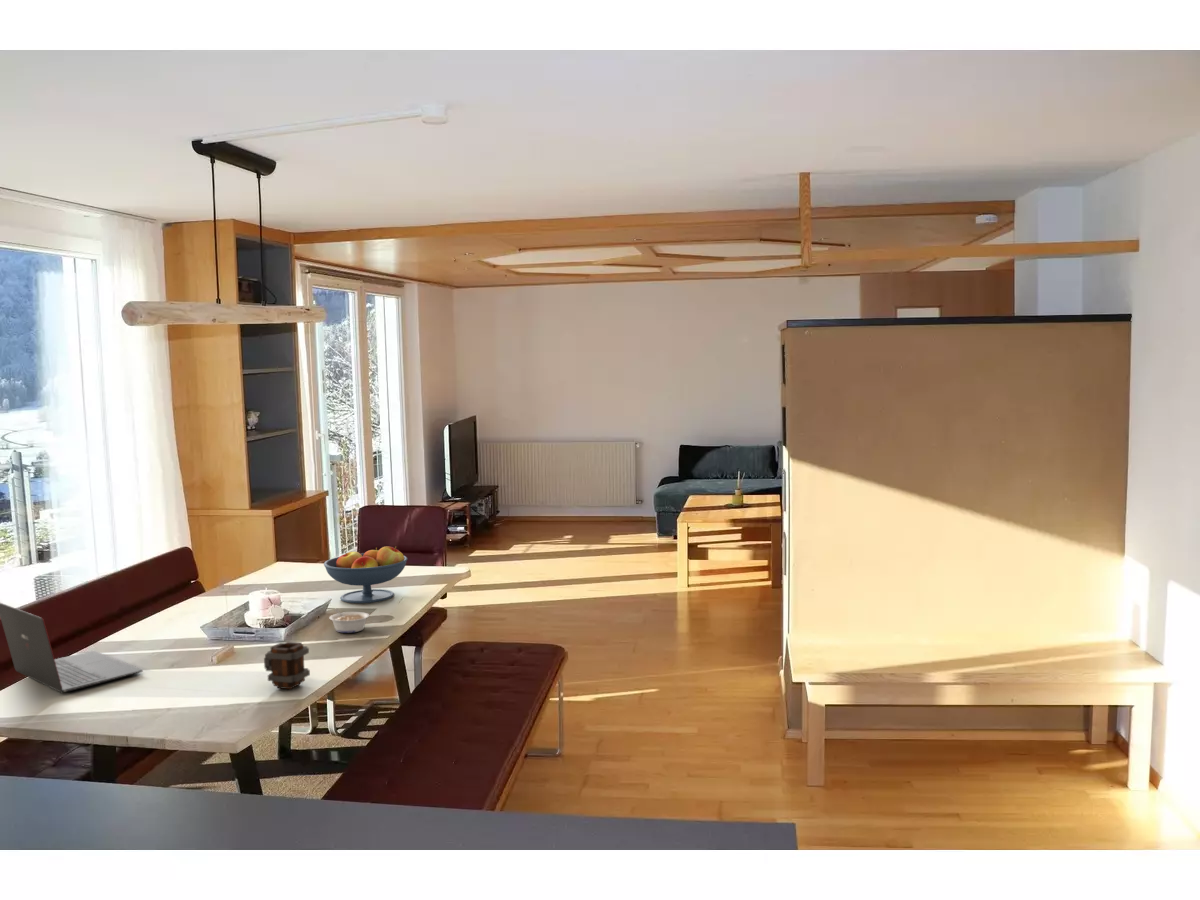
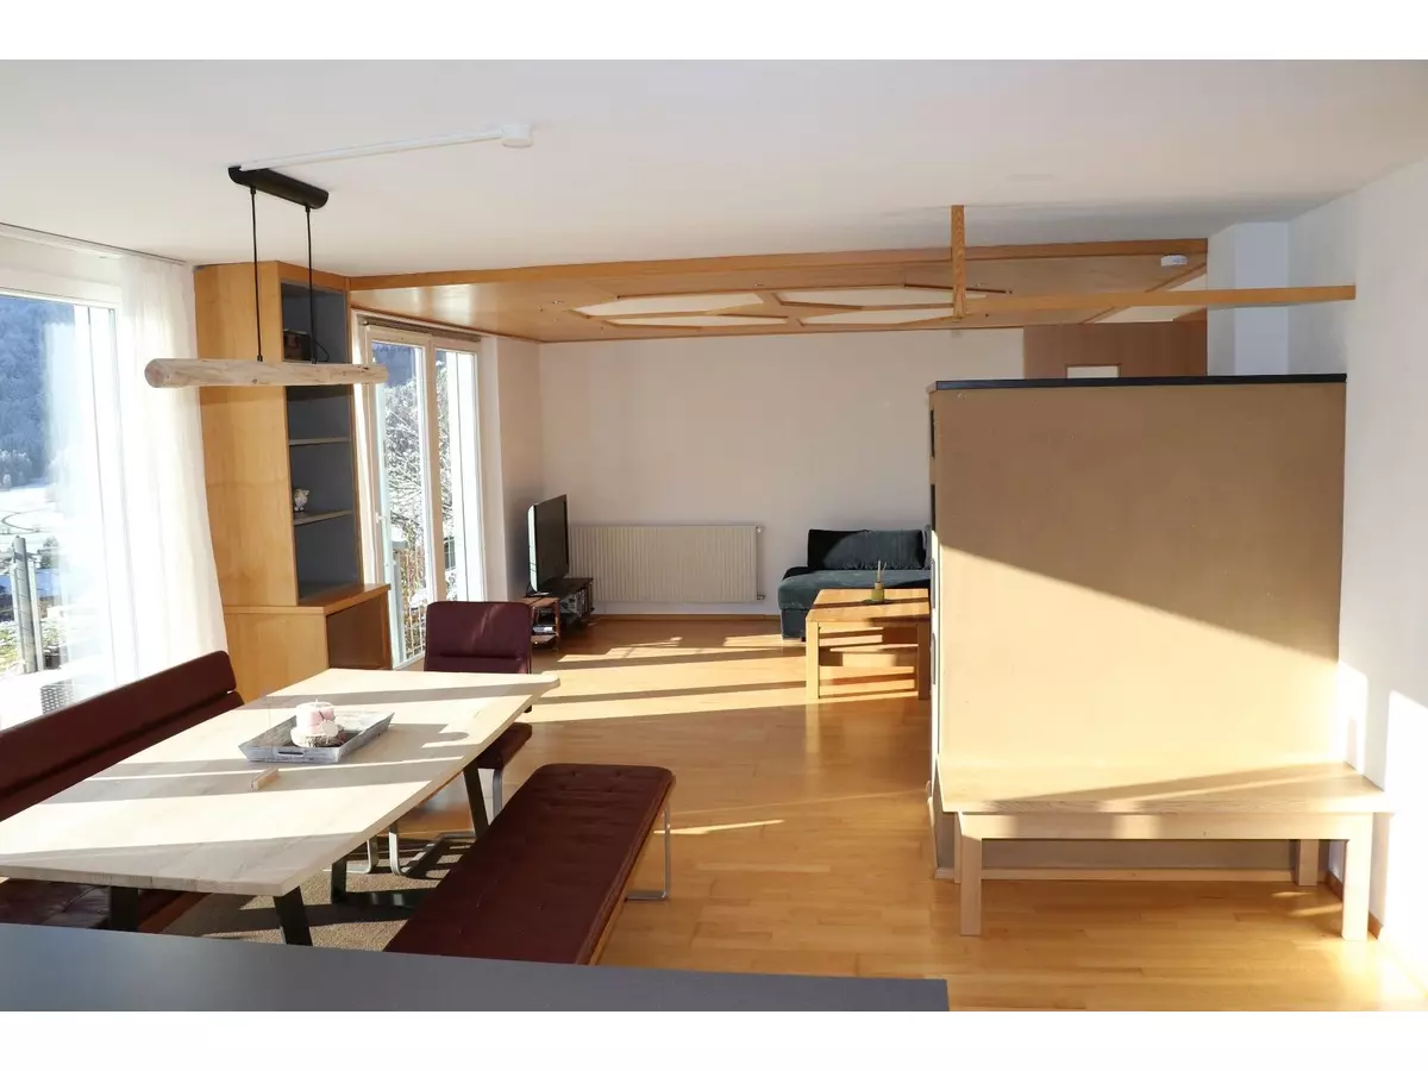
- laptop (71, 655)
- legume (348, 621)
- mug (284, 665)
- fruit bowl (366, 572)
